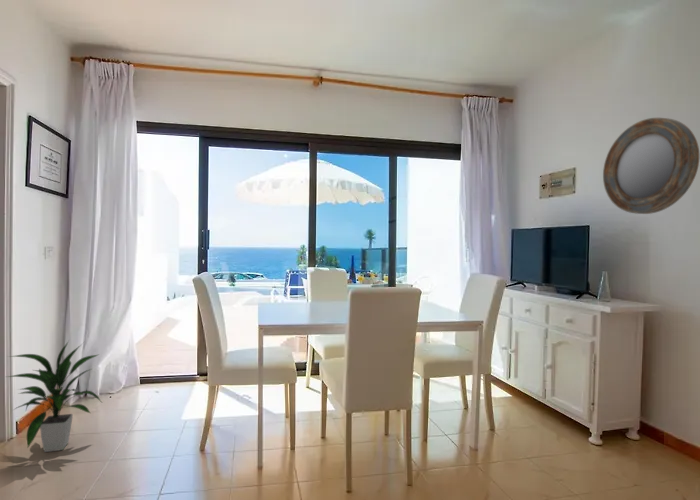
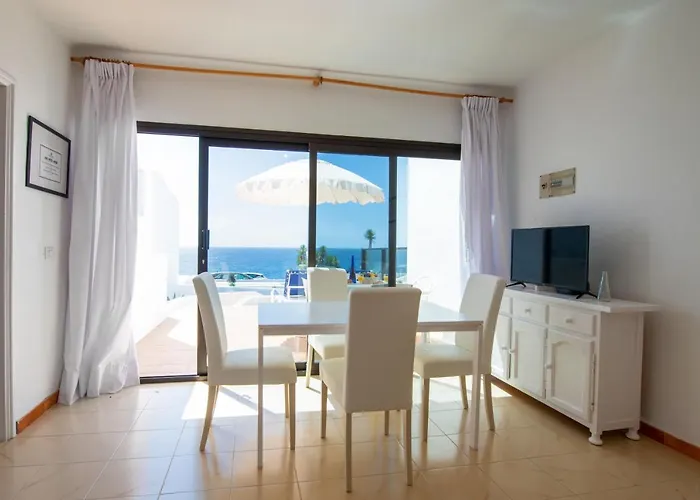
- home mirror (645, 166)
- indoor plant (53, 395)
